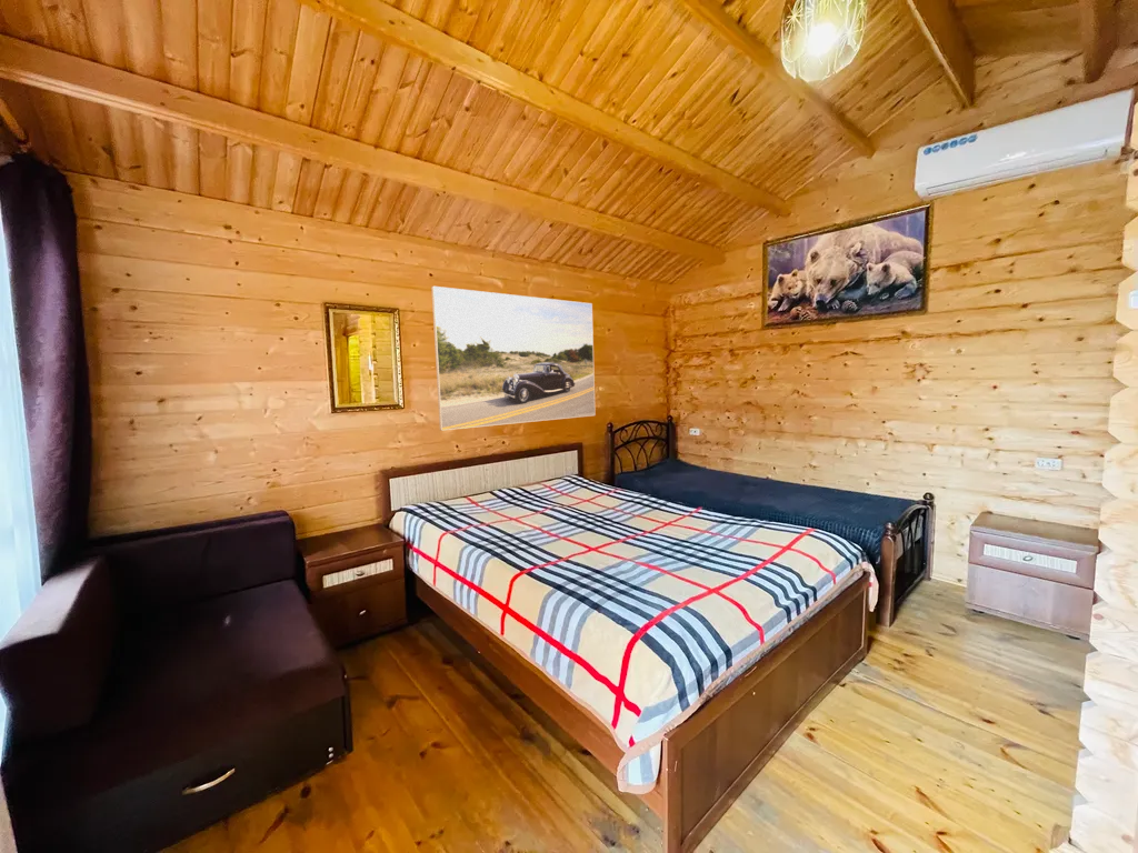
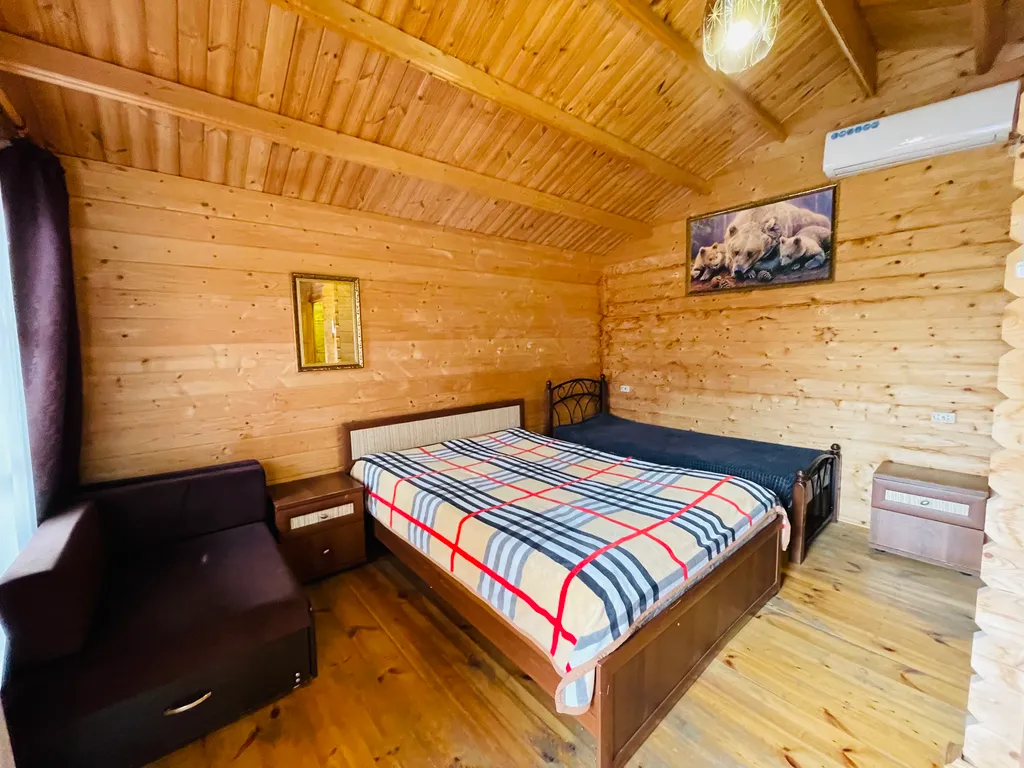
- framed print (523, 359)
